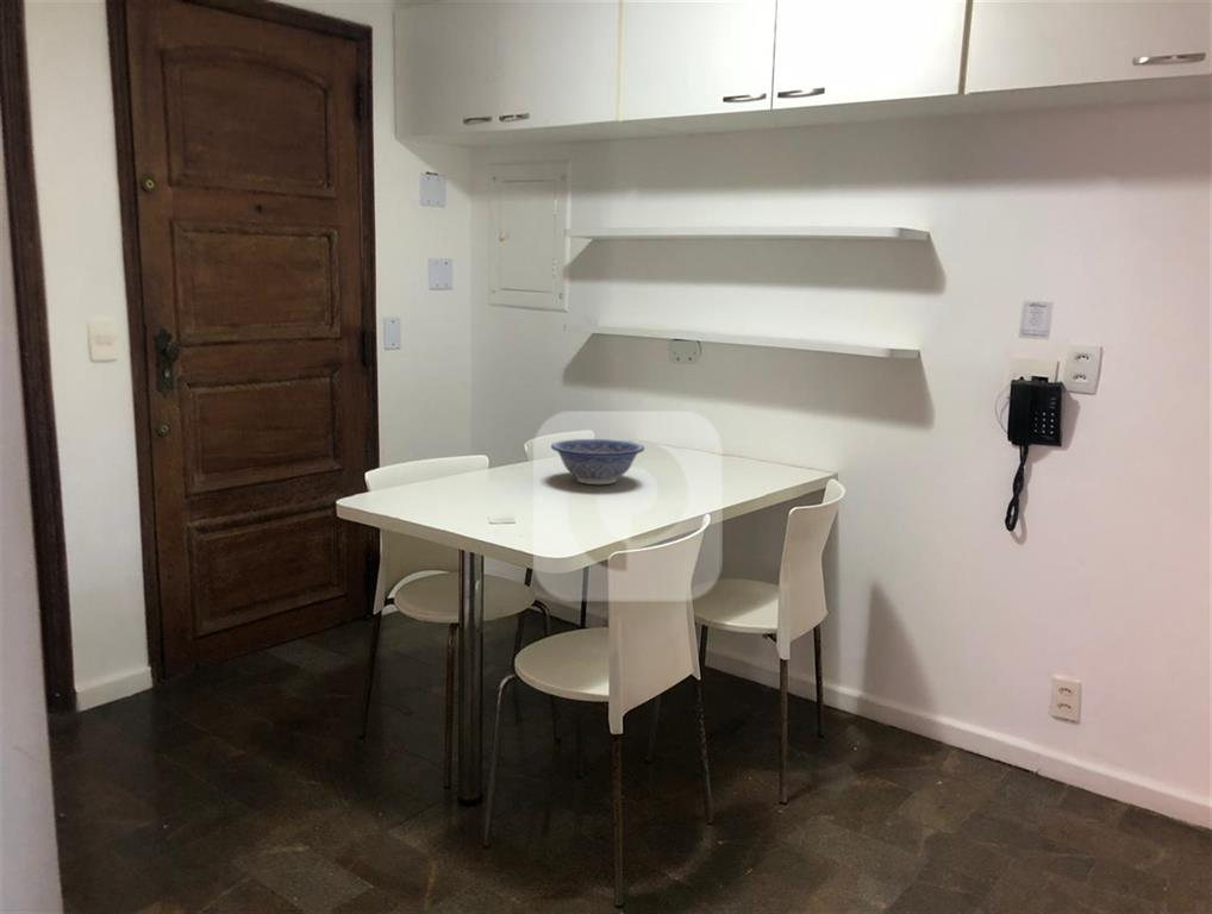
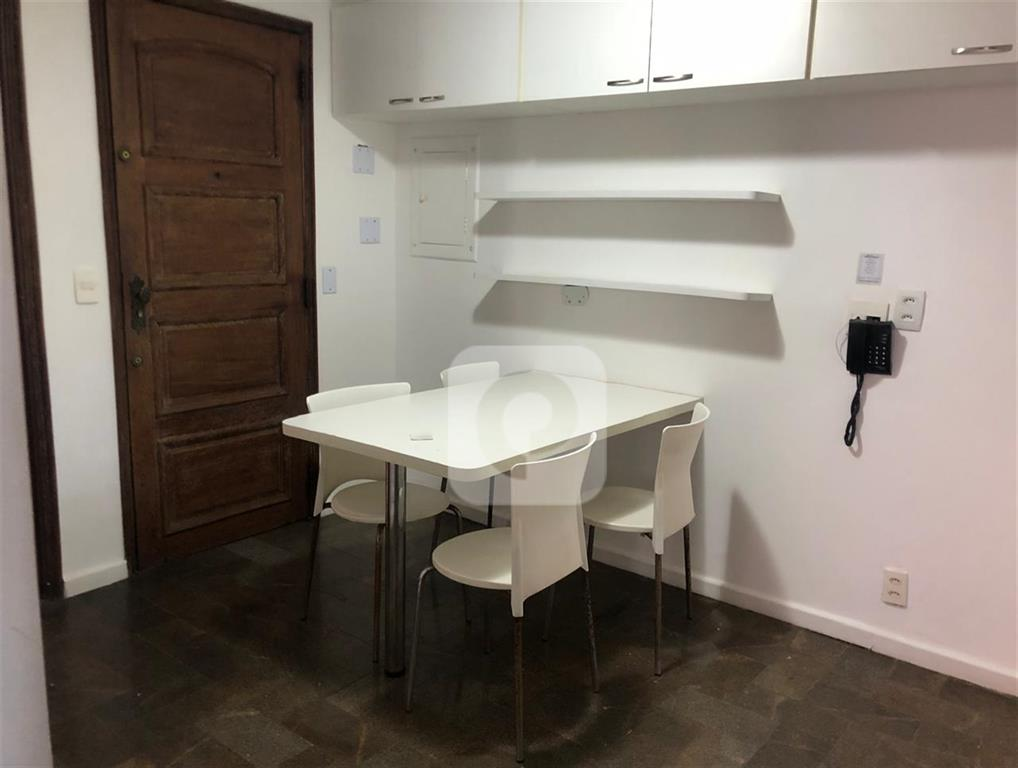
- decorative bowl (596, 463)
